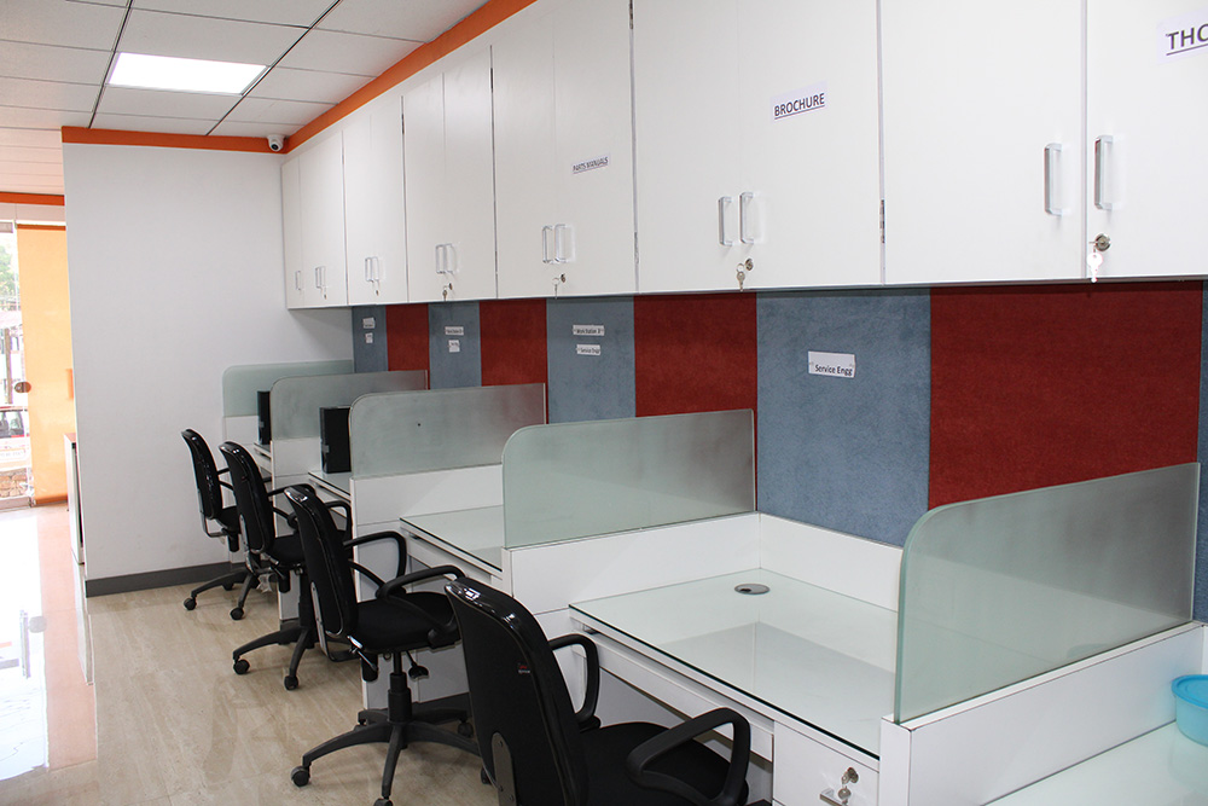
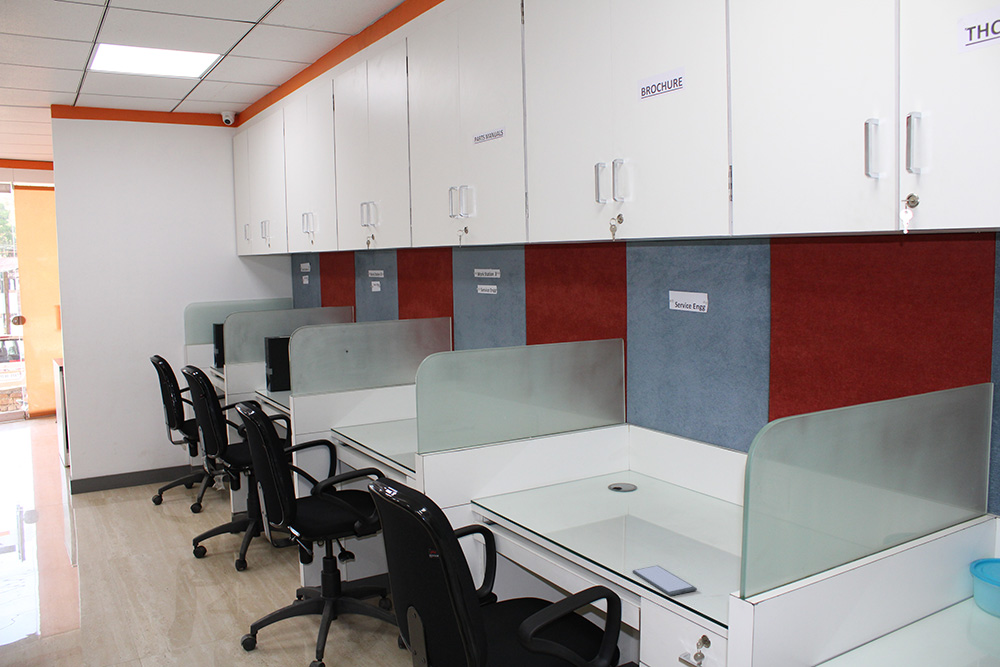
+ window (663, 579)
